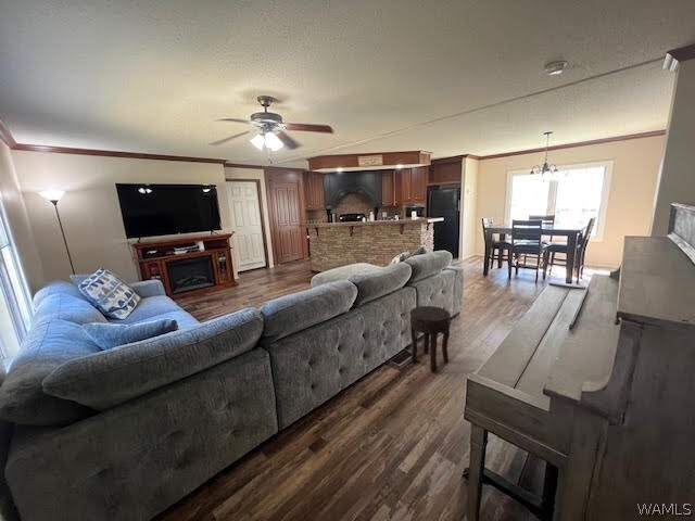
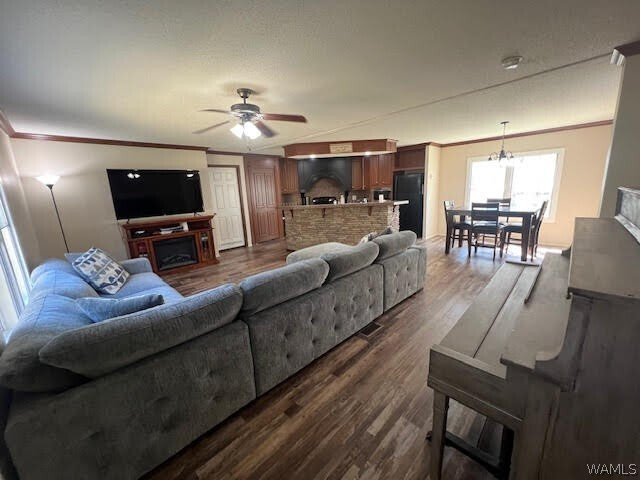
- side table (430, 338)
